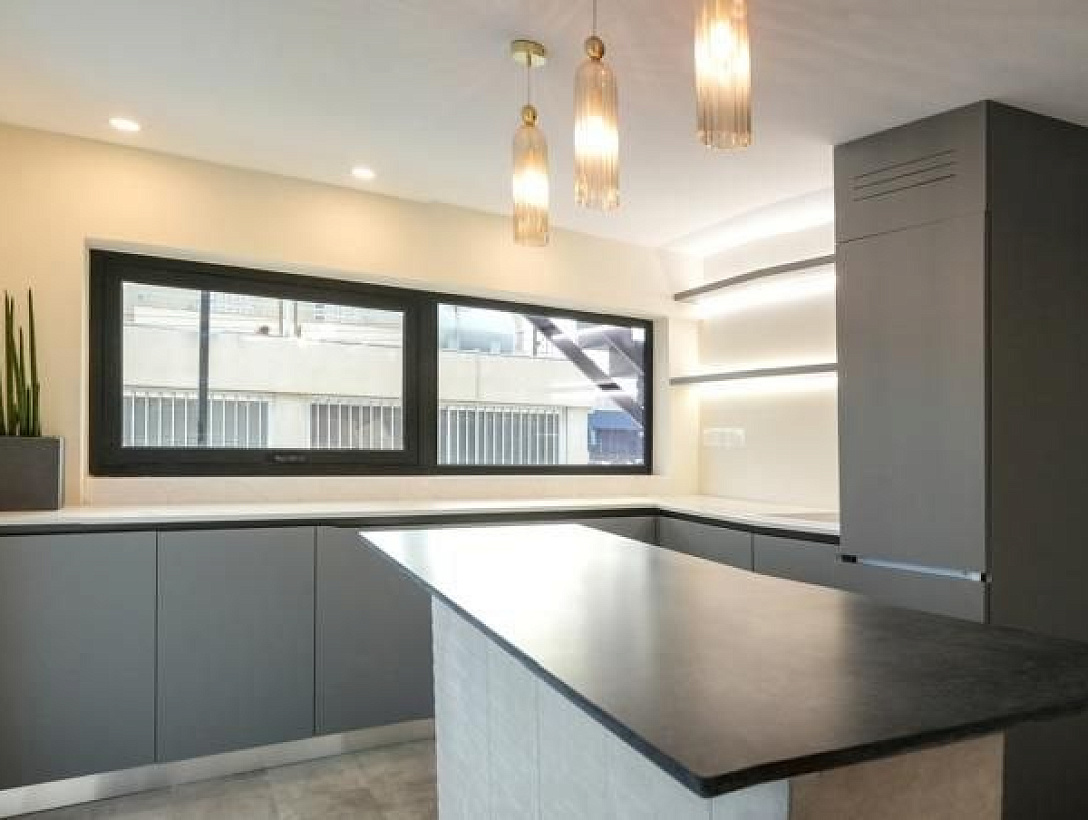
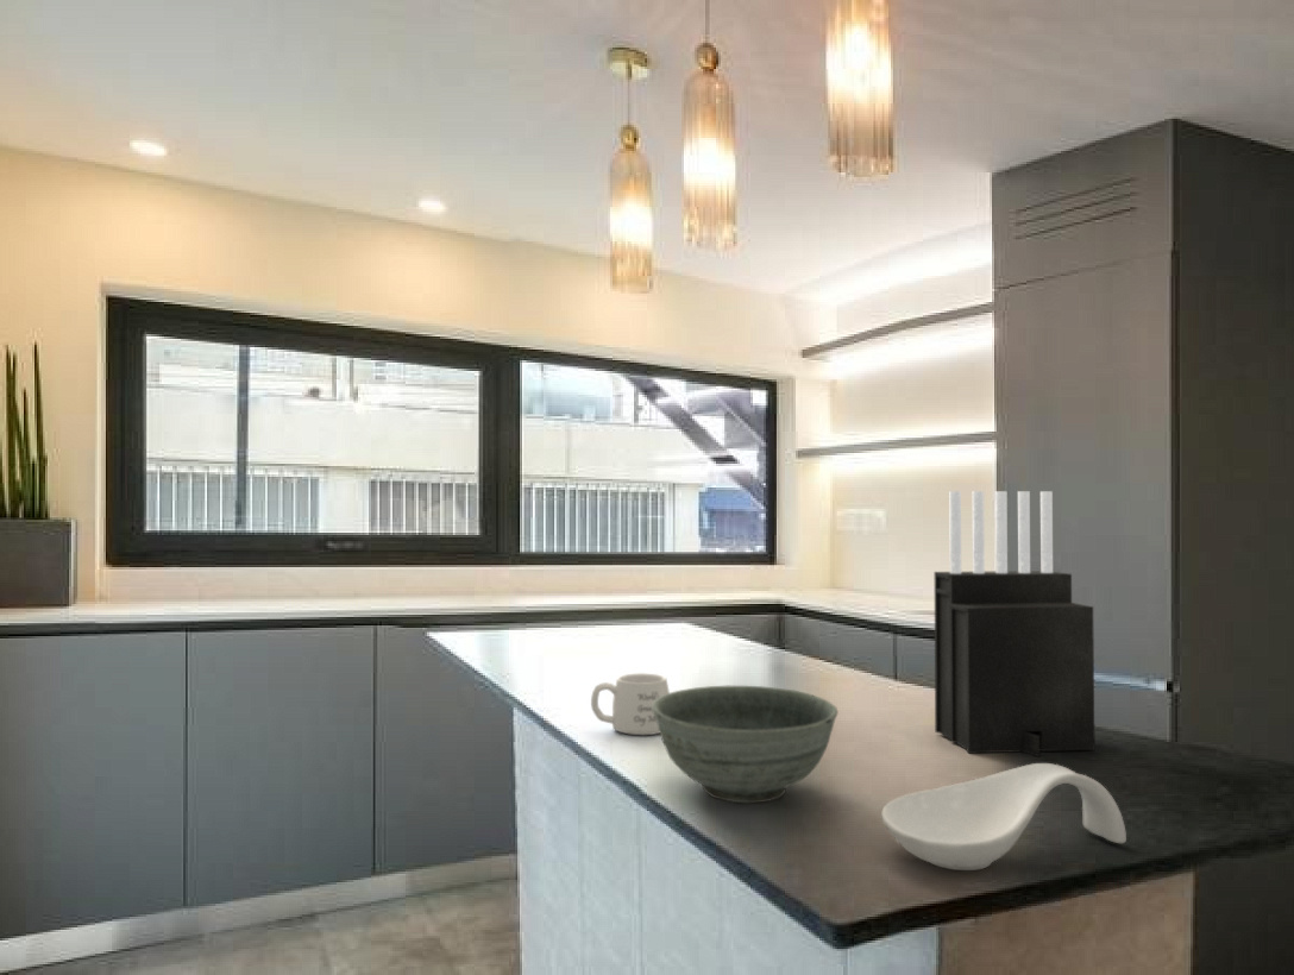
+ spoon rest (1004, 811)
+ mug (630, 704)
+ knife block (1015, 616)
+ bowl (743, 747)
